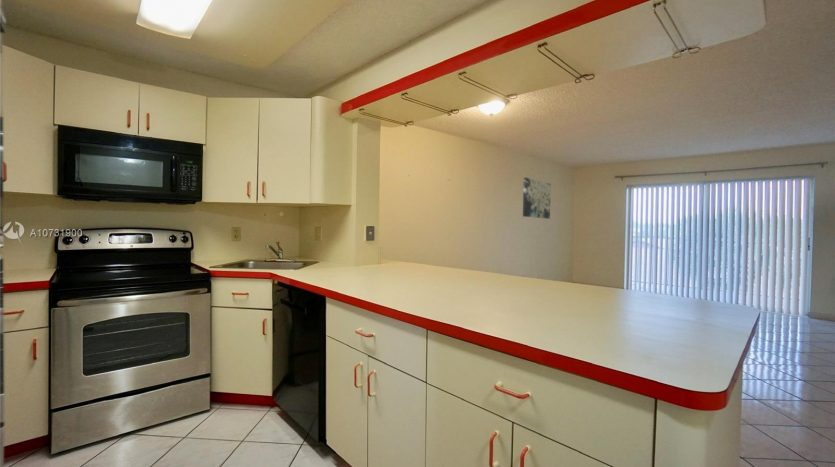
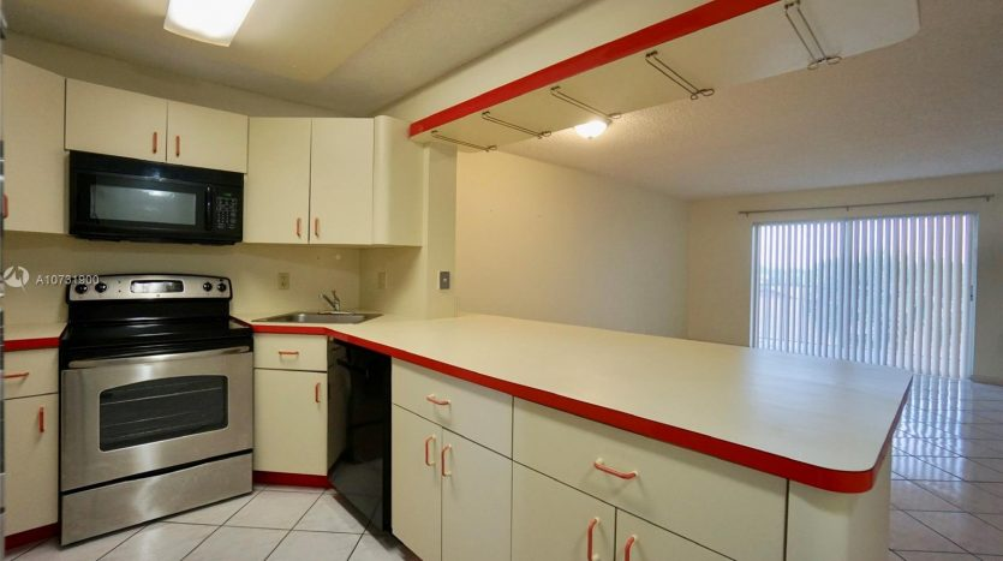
- wall art (537, 199)
